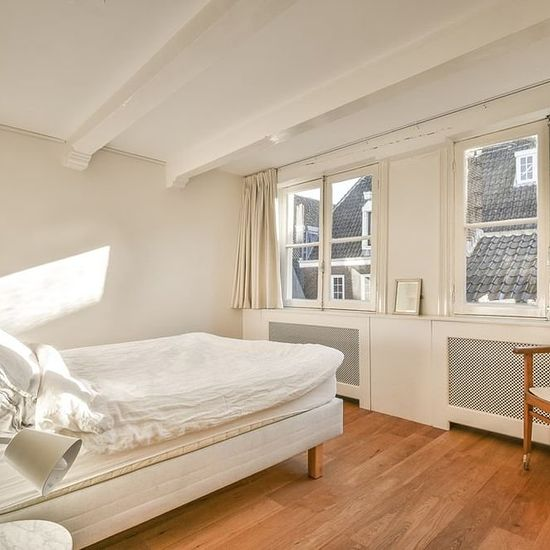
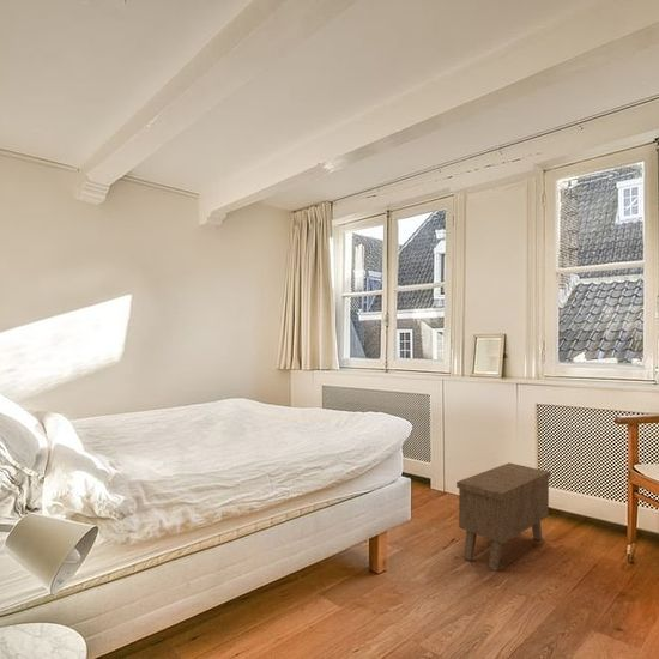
+ nightstand (504, 512)
